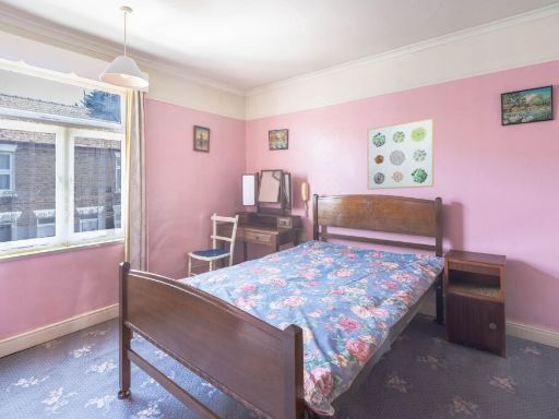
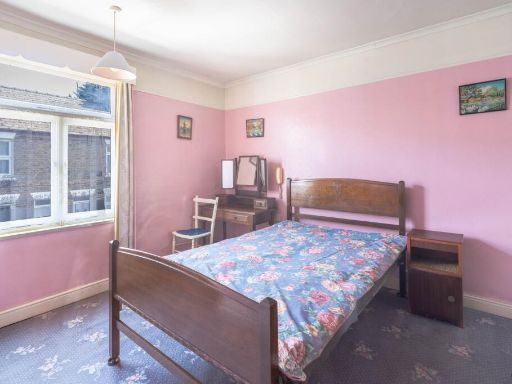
- wall art (399, 156)
